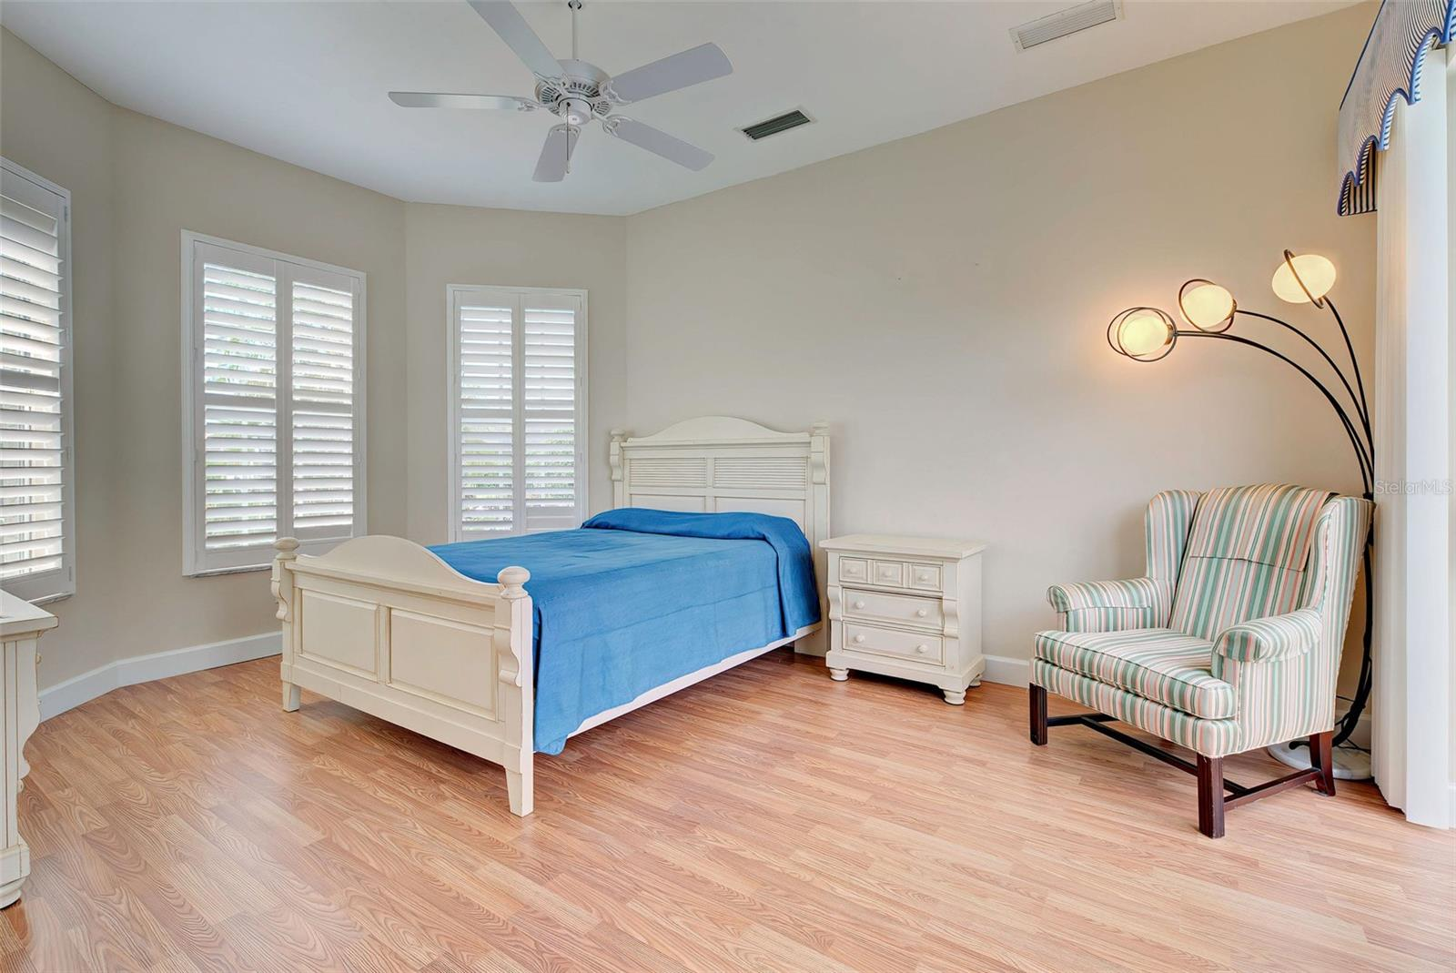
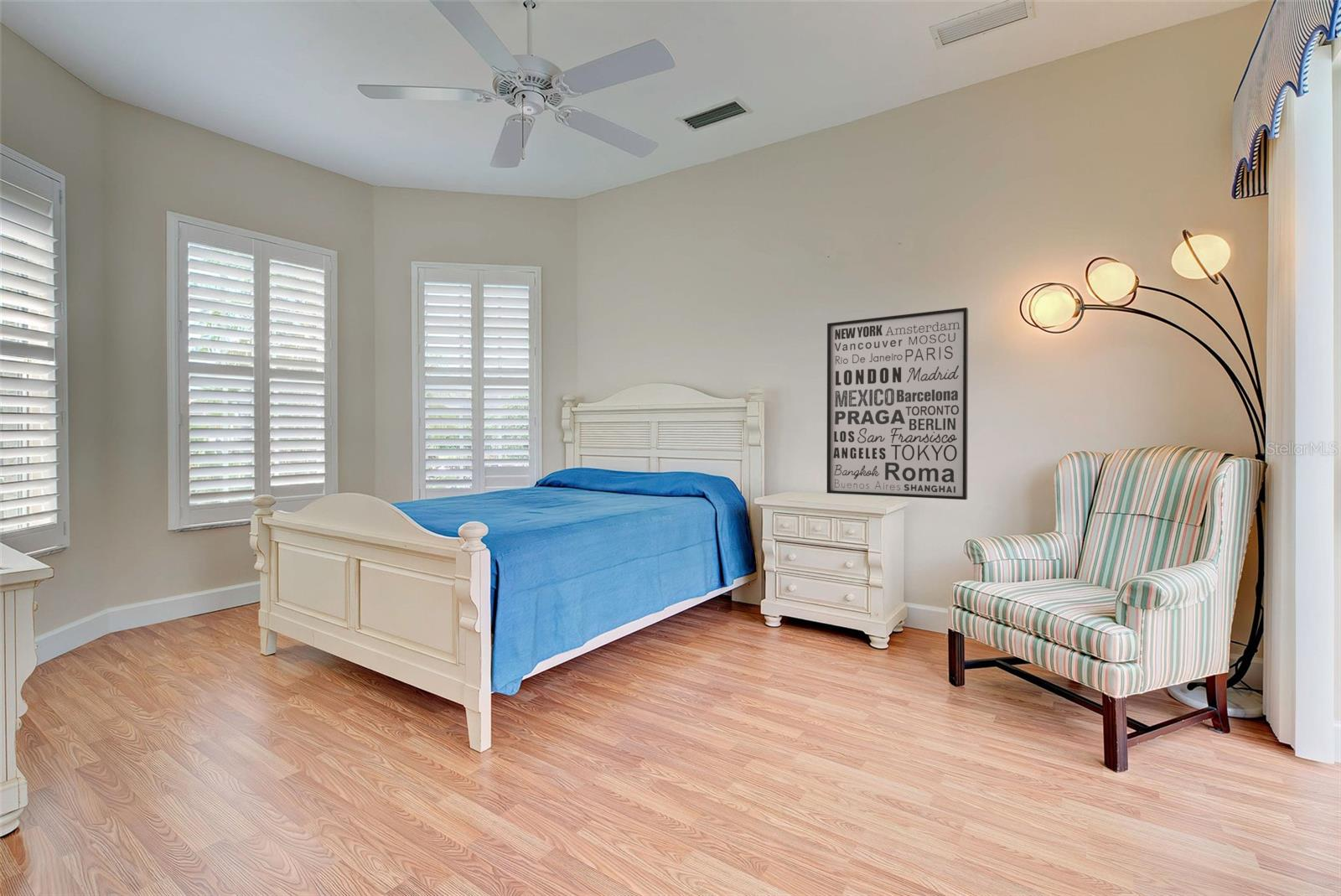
+ wall art (893, 406)
